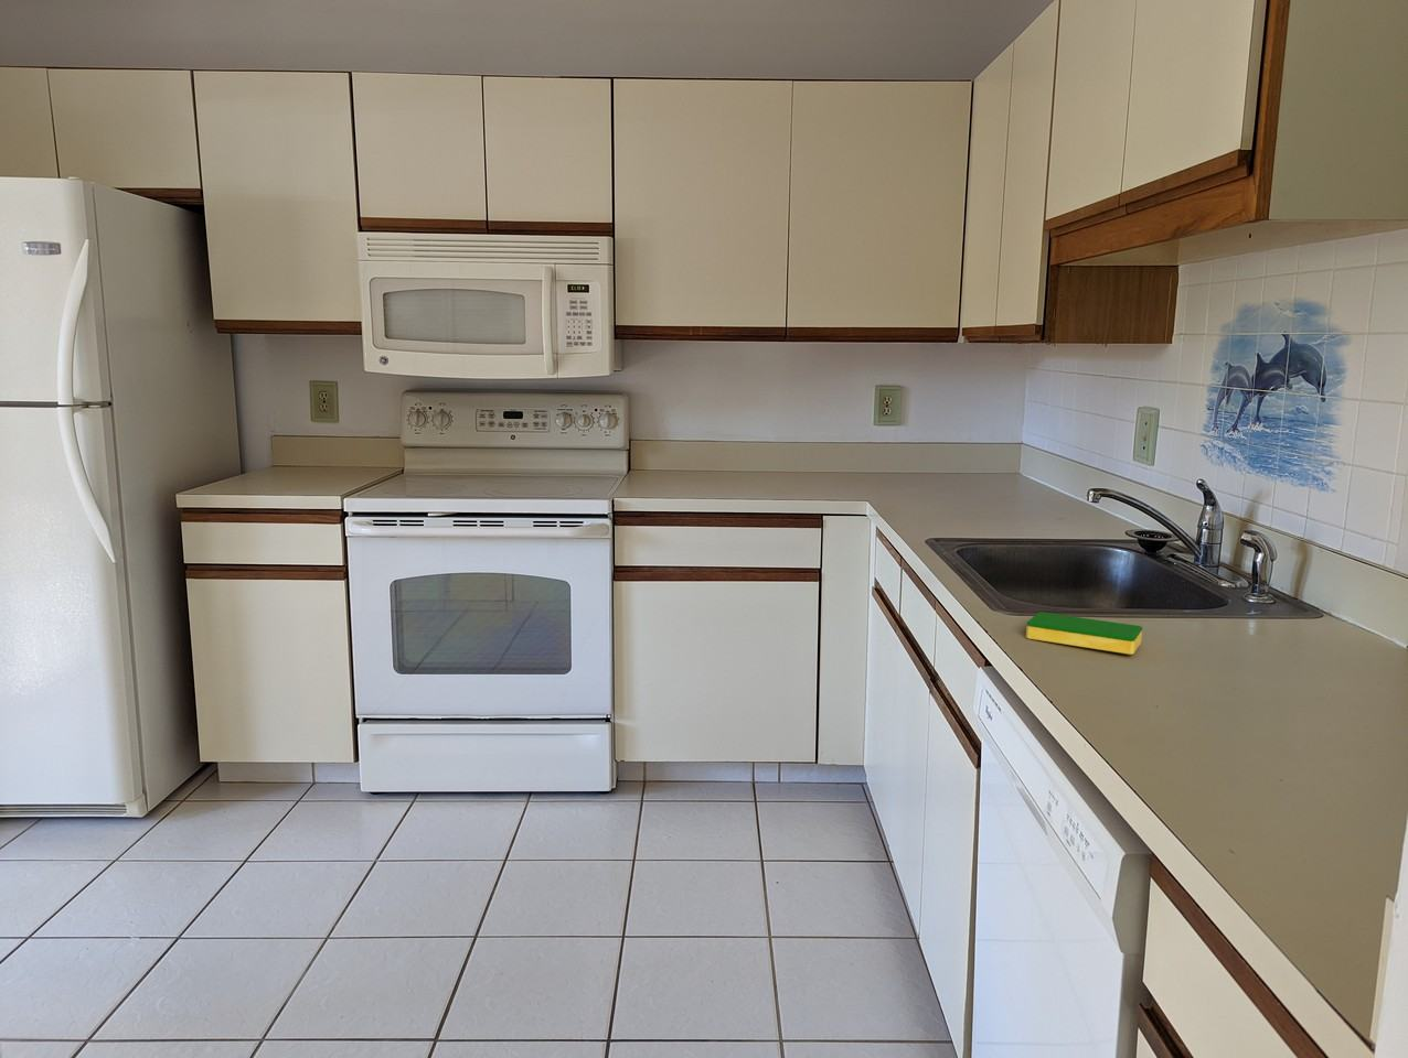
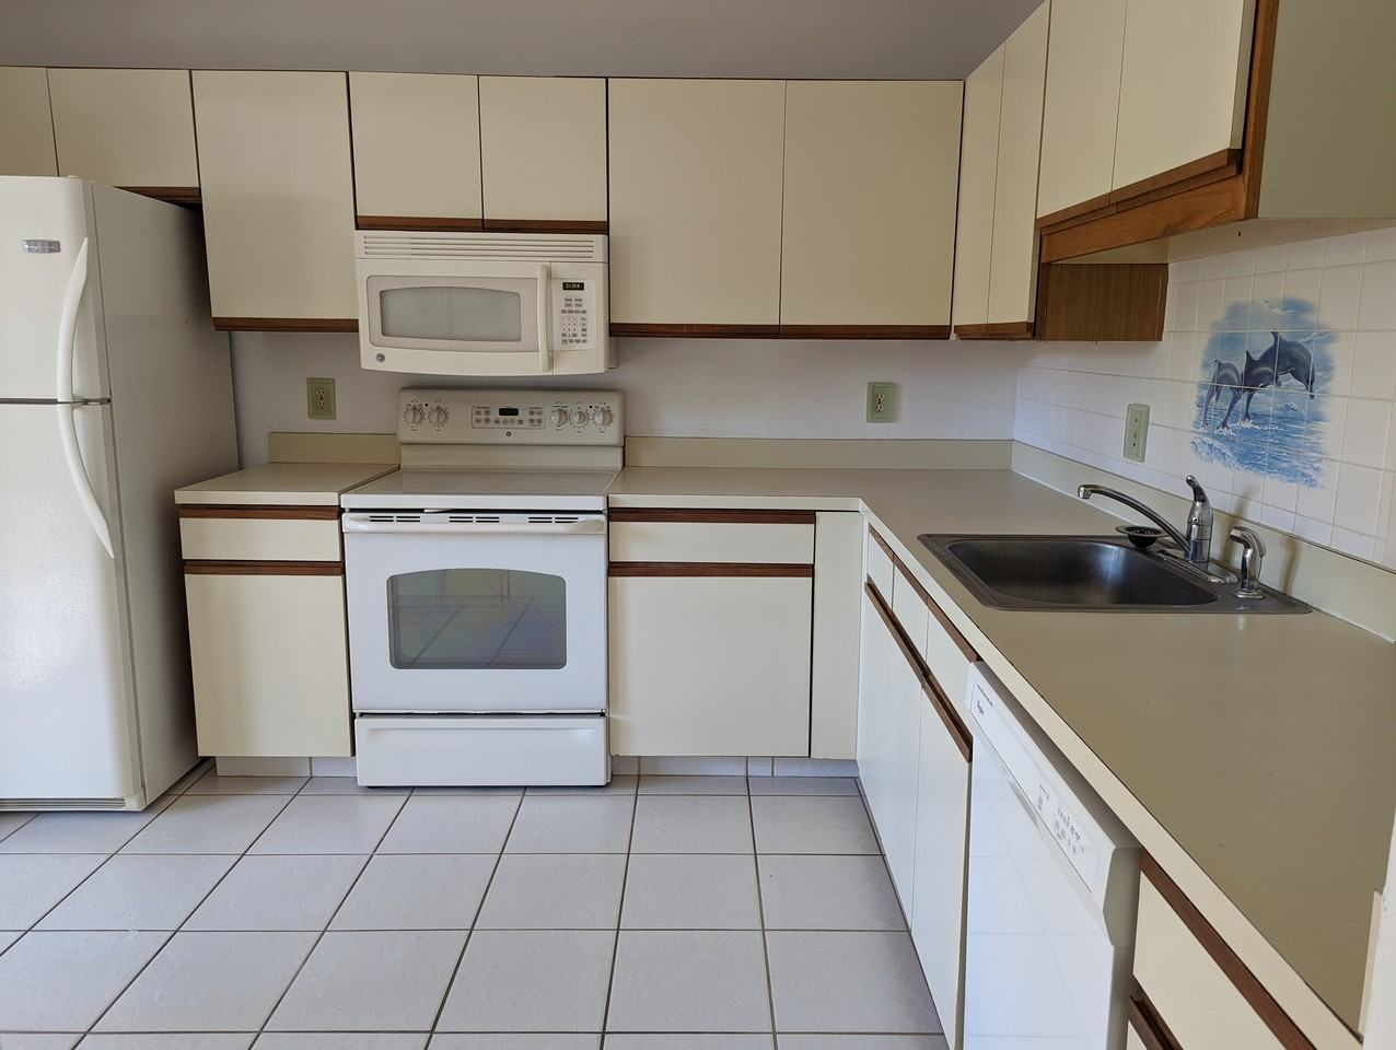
- dish sponge (1083, 631)
